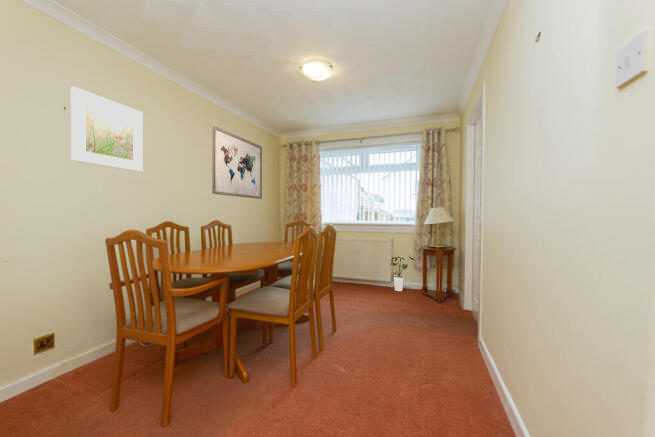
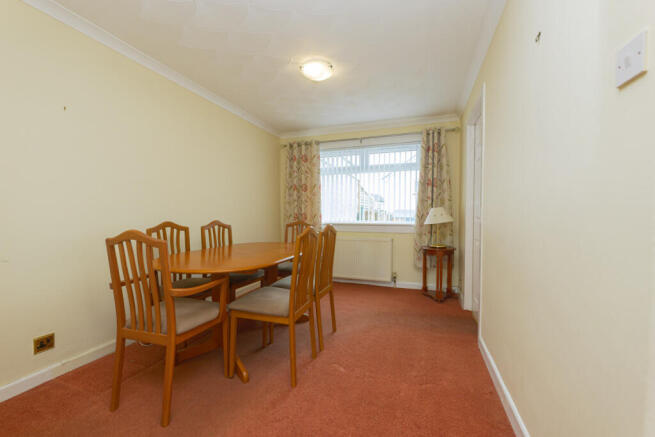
- wall art (240, 167)
- house plant (400, 273)
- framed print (110, 133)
